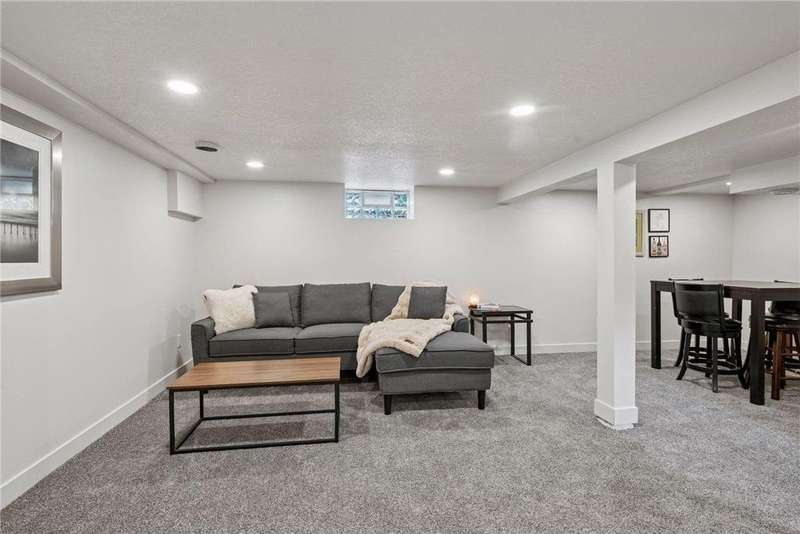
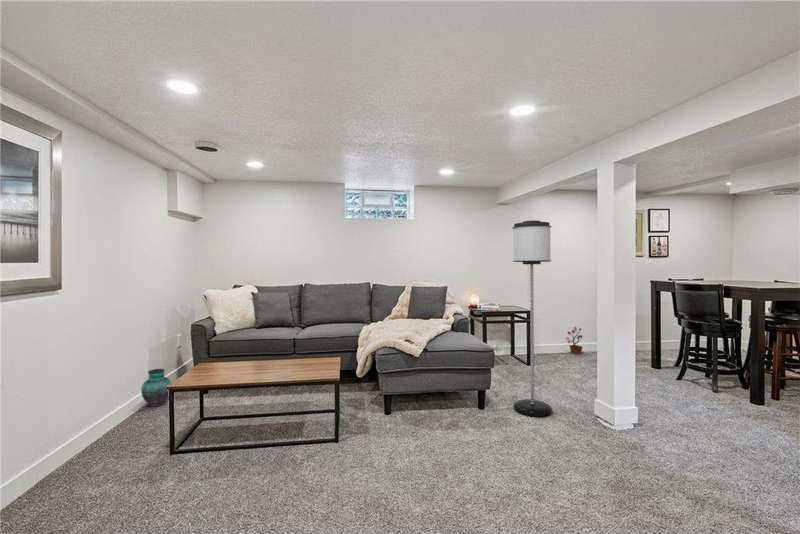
+ vase (156, 387)
+ potted plant (577, 341)
+ floor lamp (532, 315)
